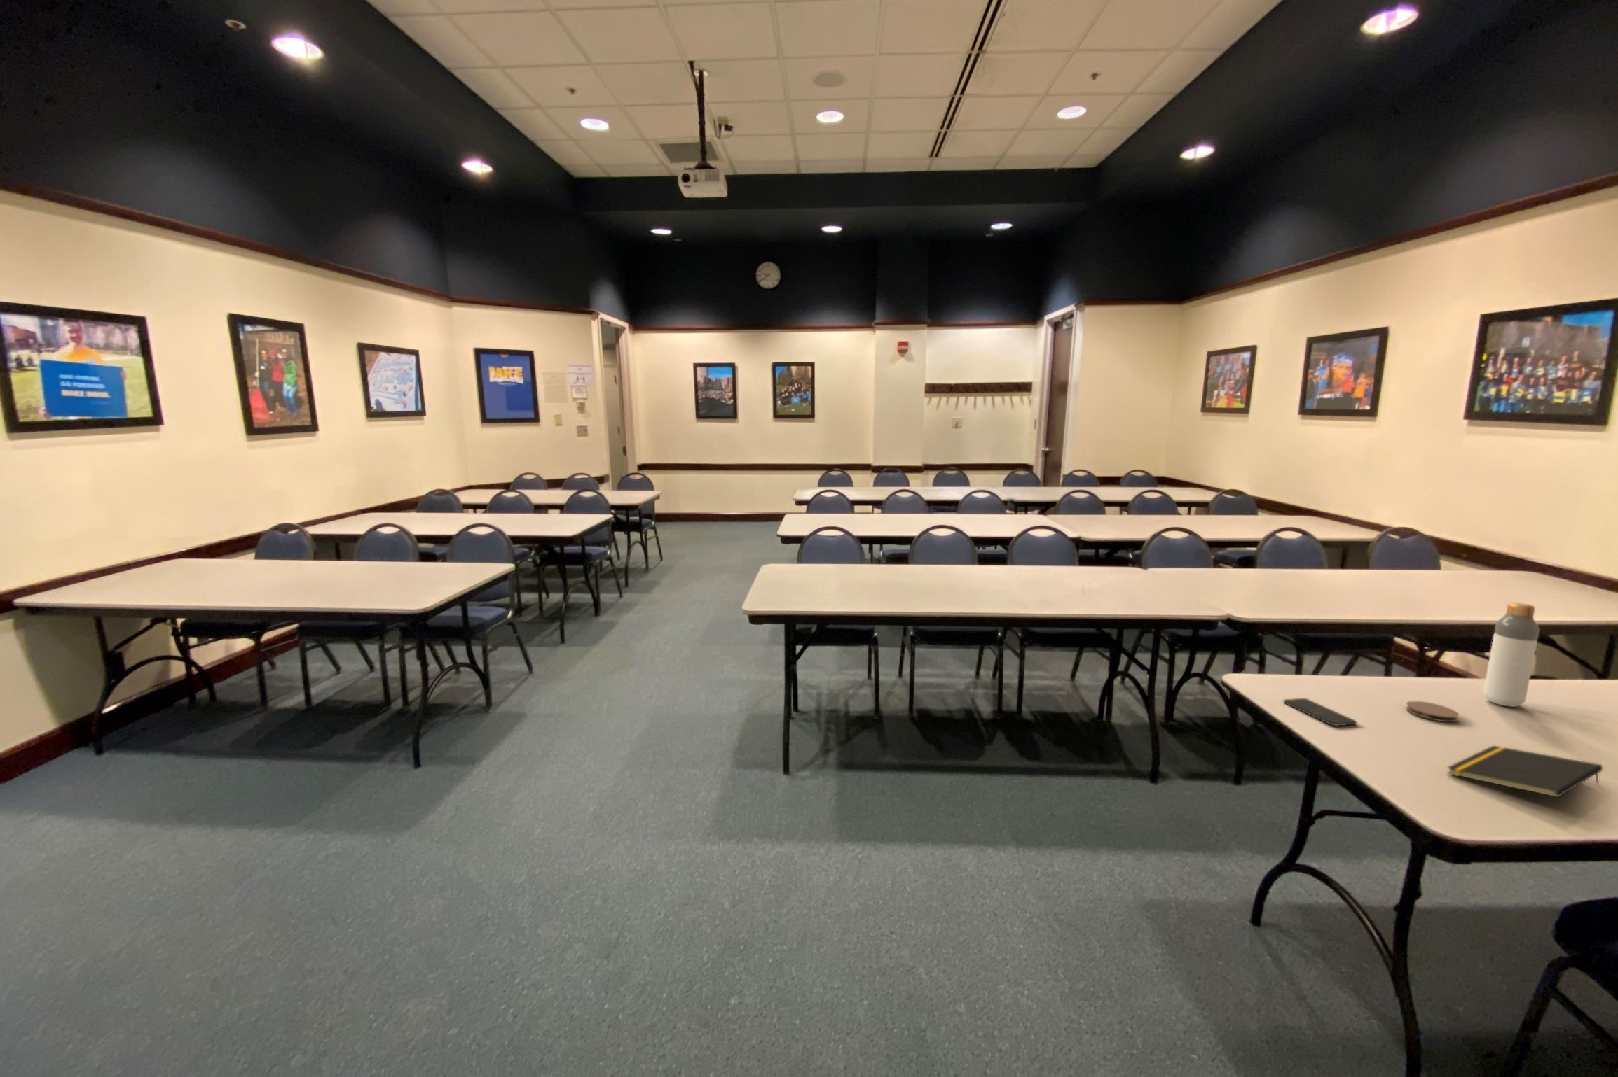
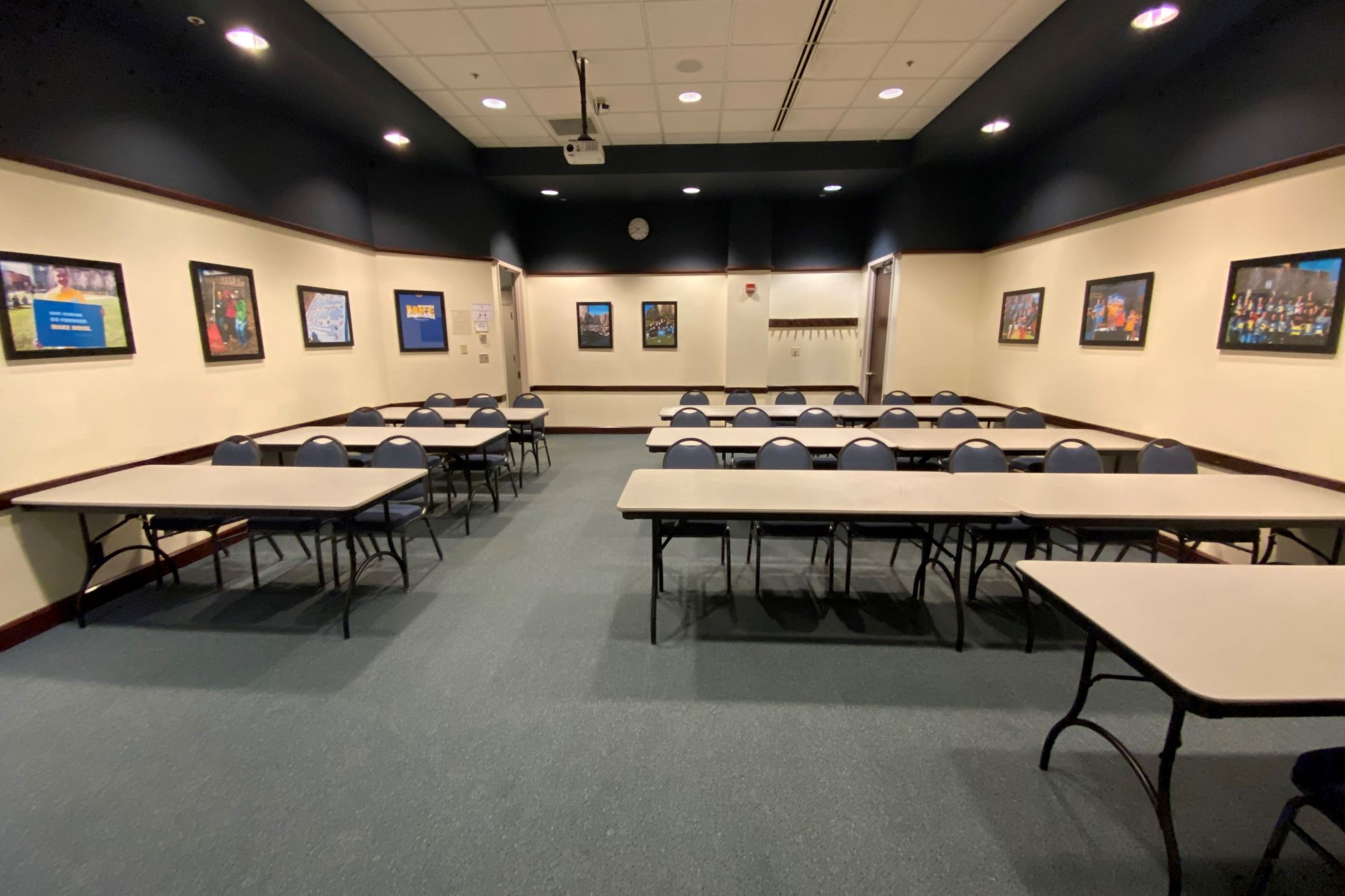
- smartphone (1318, 712)
- bottle (1511, 654)
- notepad (1523, 769)
- coaster (1432, 712)
